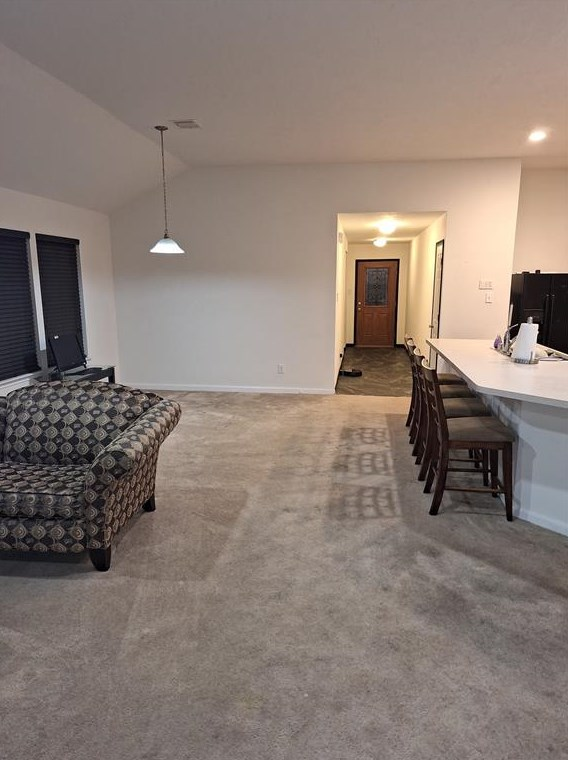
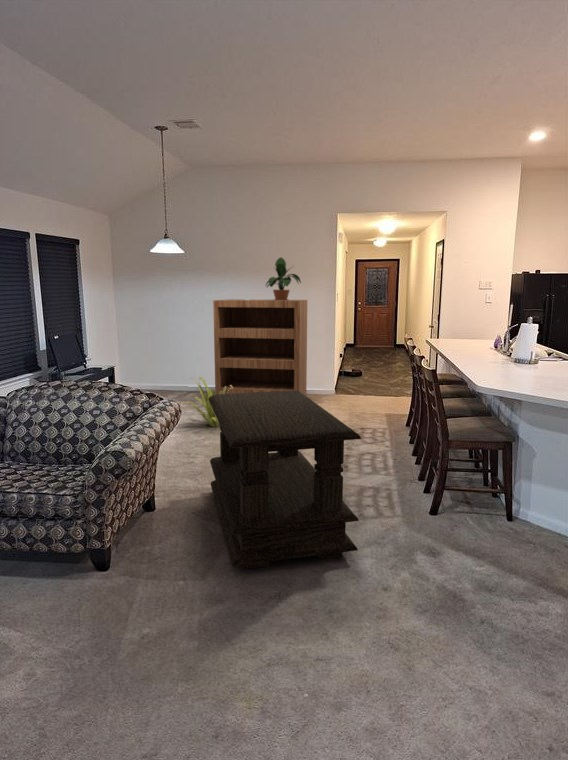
+ coffee table (273, 466)
+ bookshelf (262, 349)
+ potted plant (282, 278)
+ decorative plant (206, 401)
